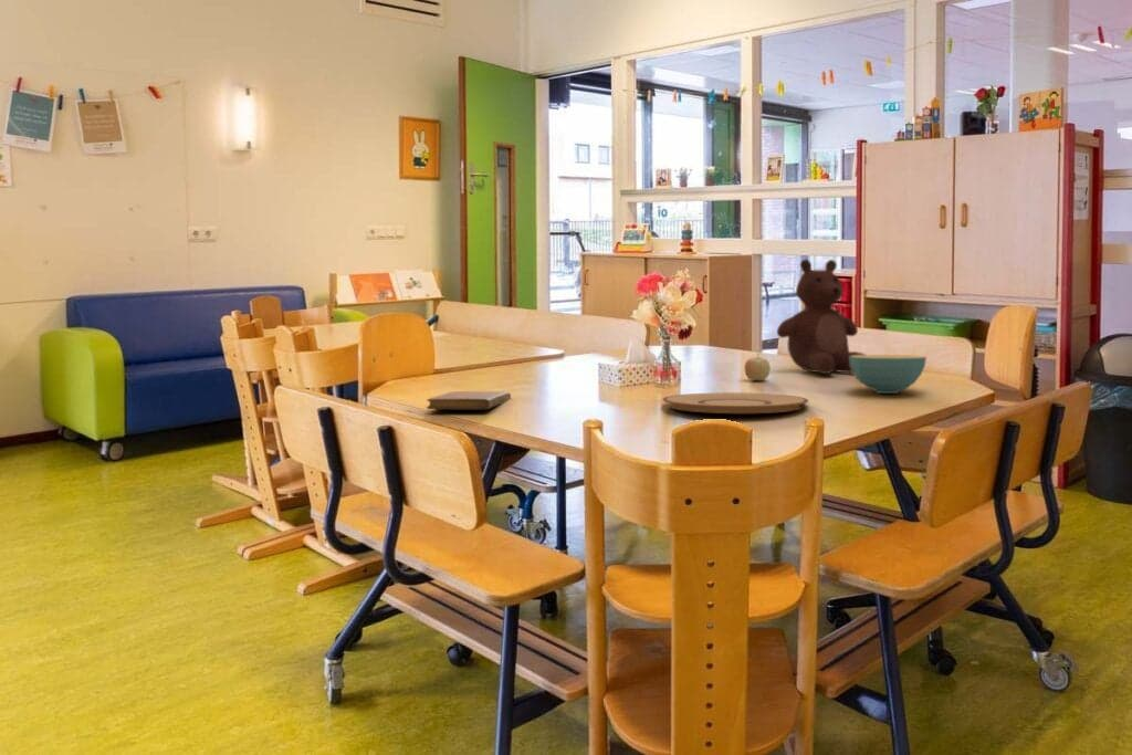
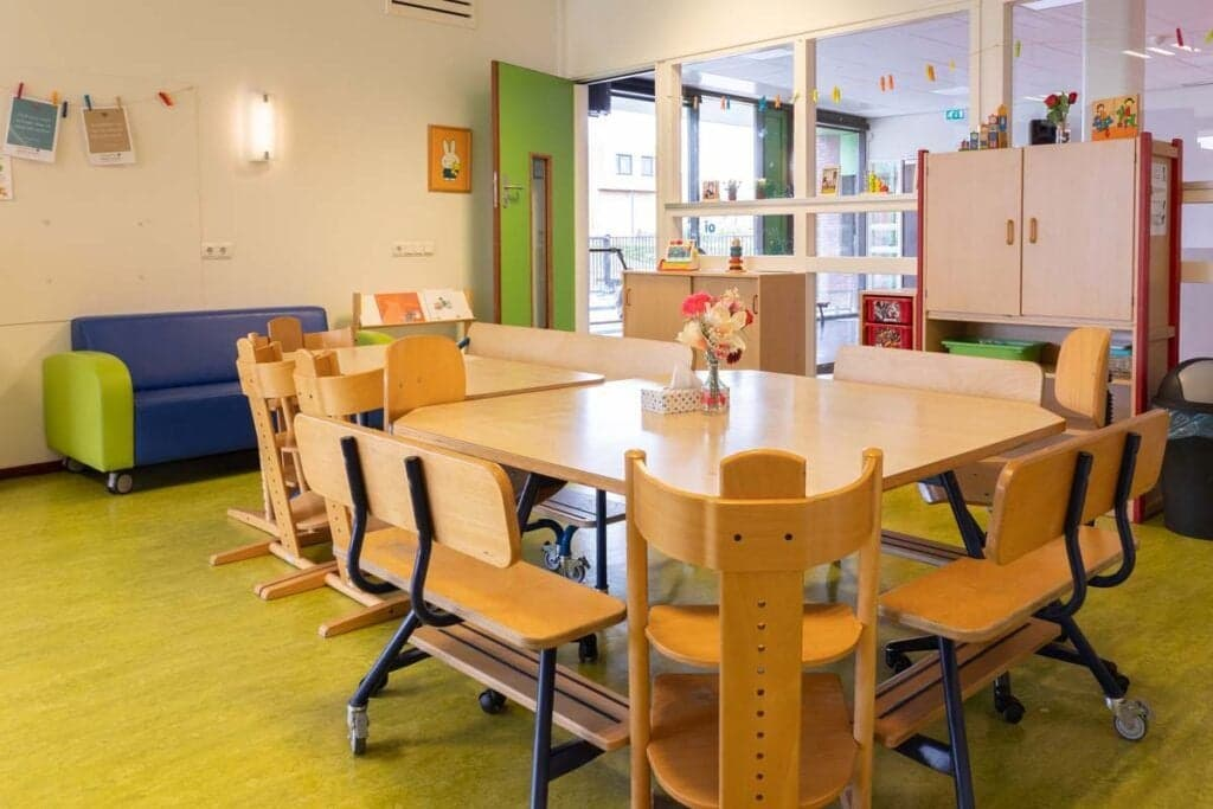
- notebook (470, 399)
- plate (734, 402)
- cereal bowl (887, 374)
- fruit (756, 366)
- teddy bear (828, 315)
